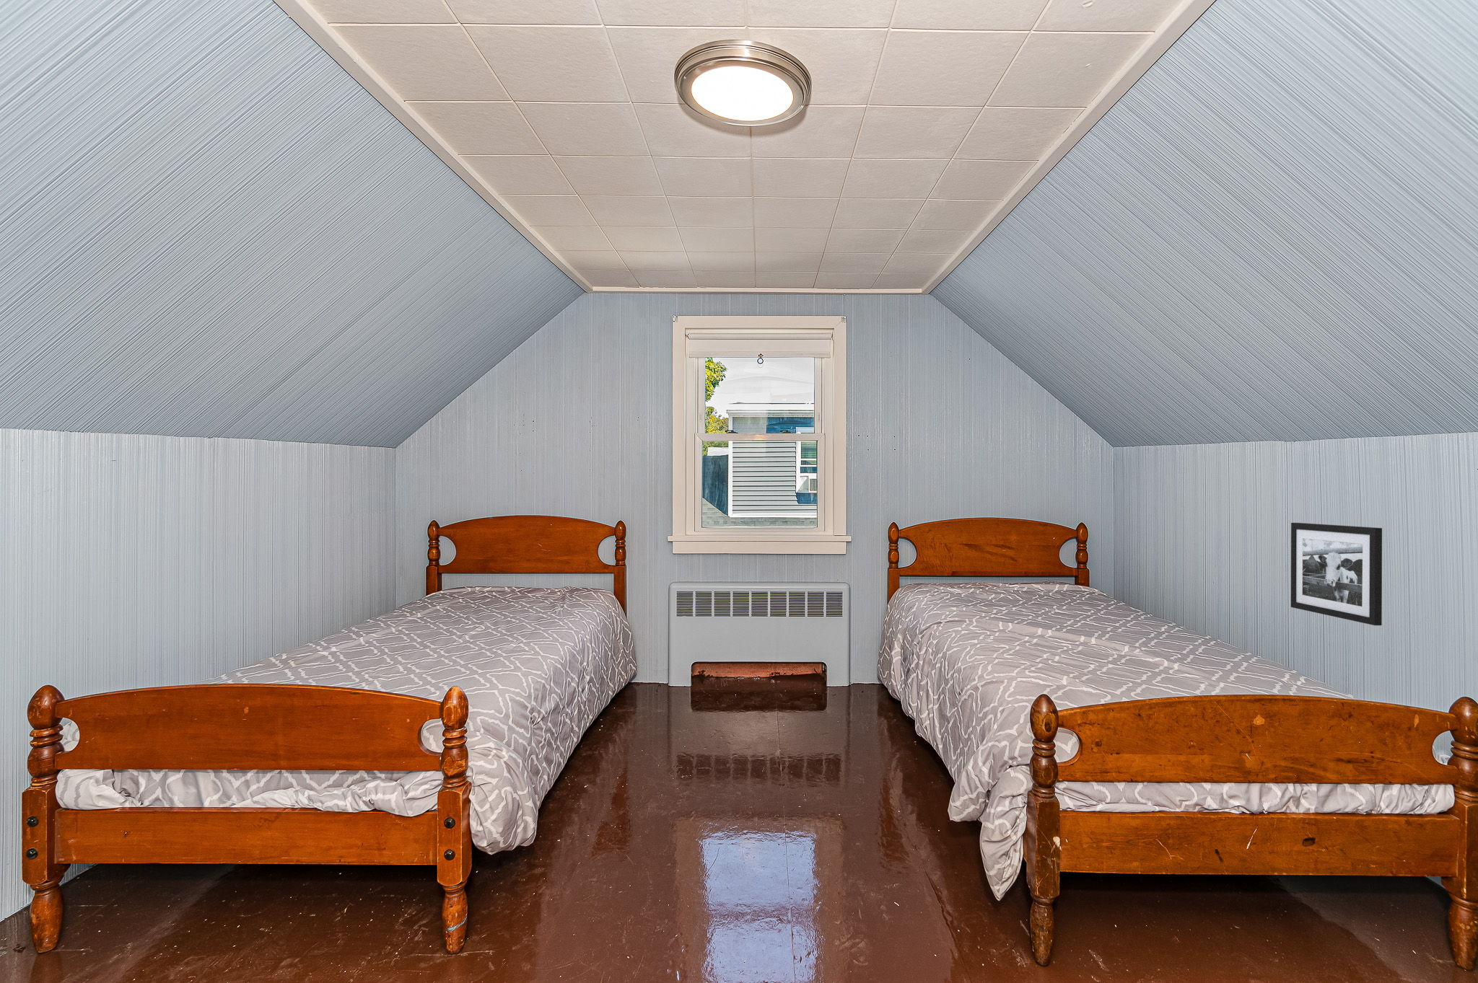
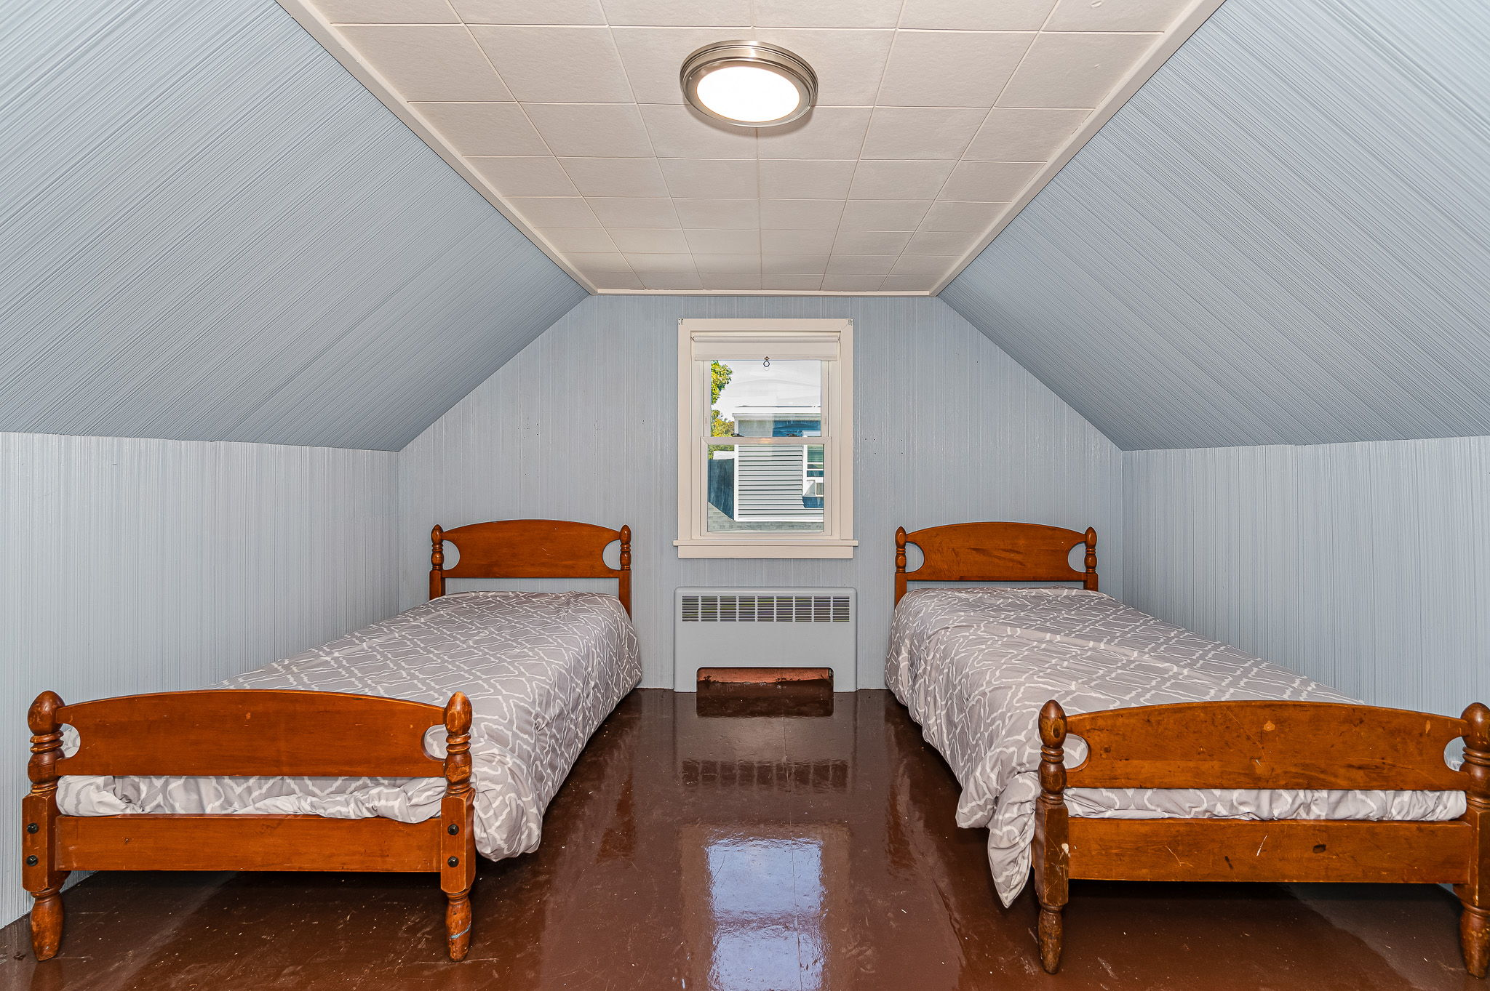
- picture frame (1333, 569)
